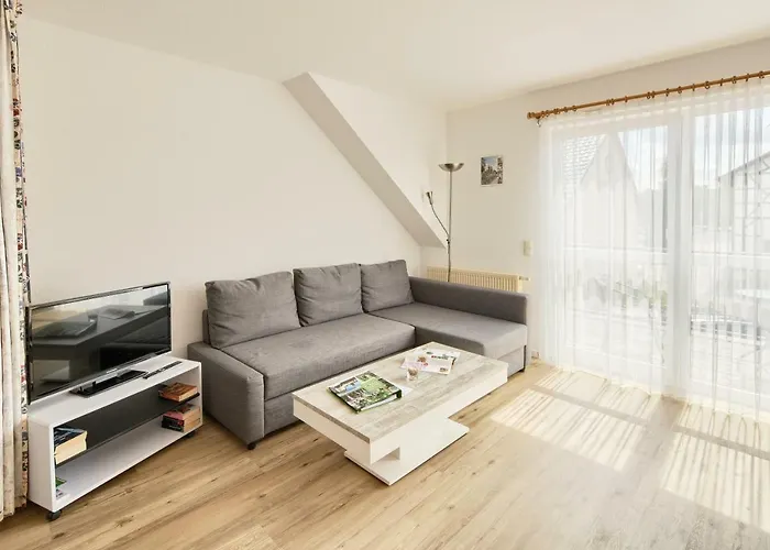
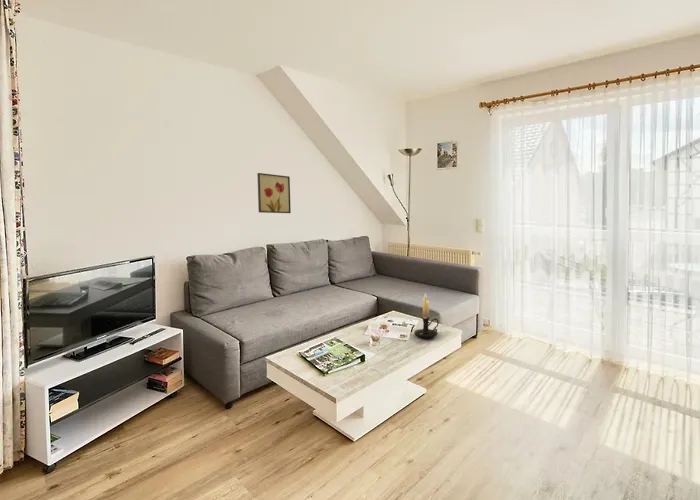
+ wall art (274, 193)
+ candle holder (428, 313)
